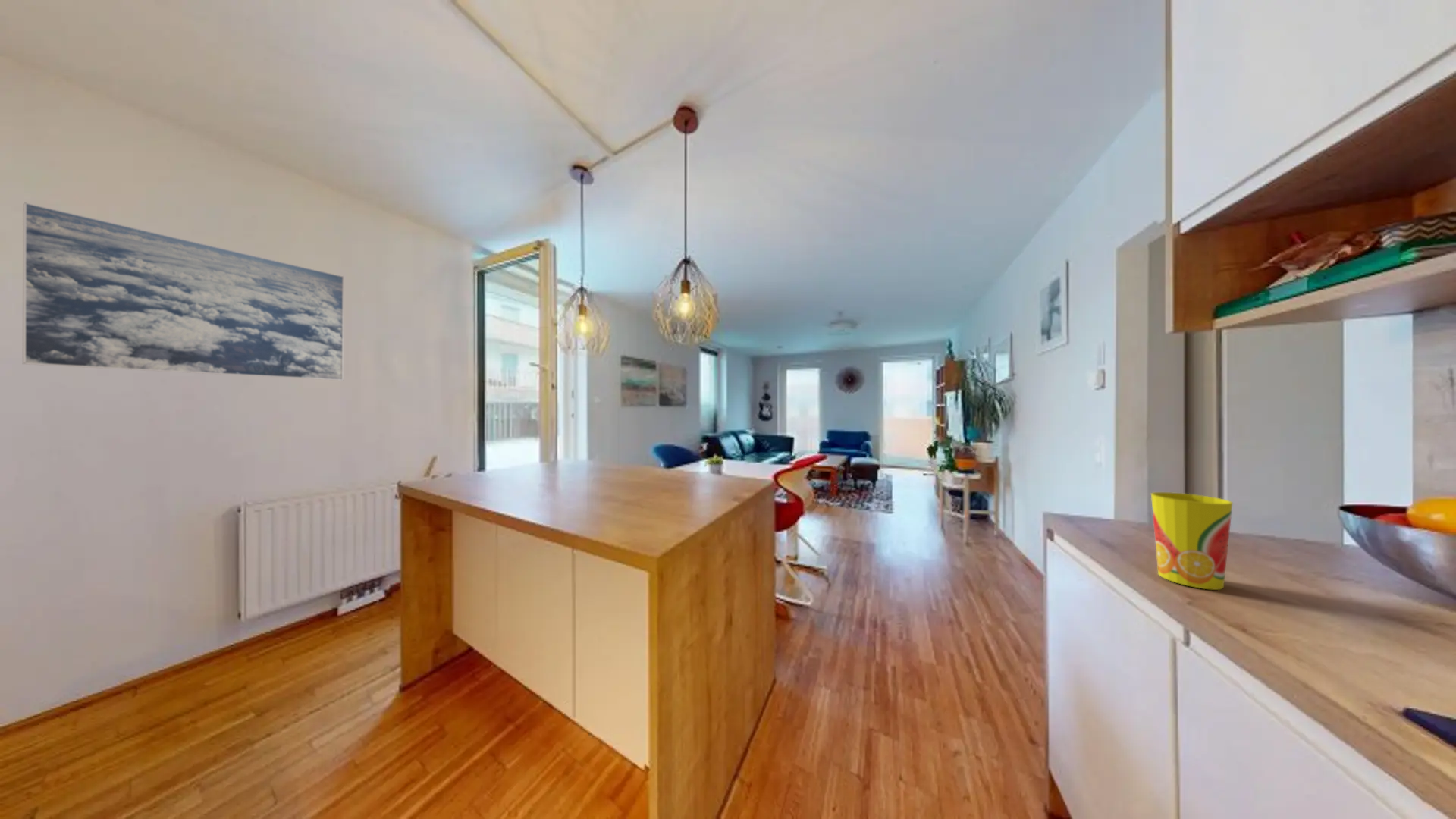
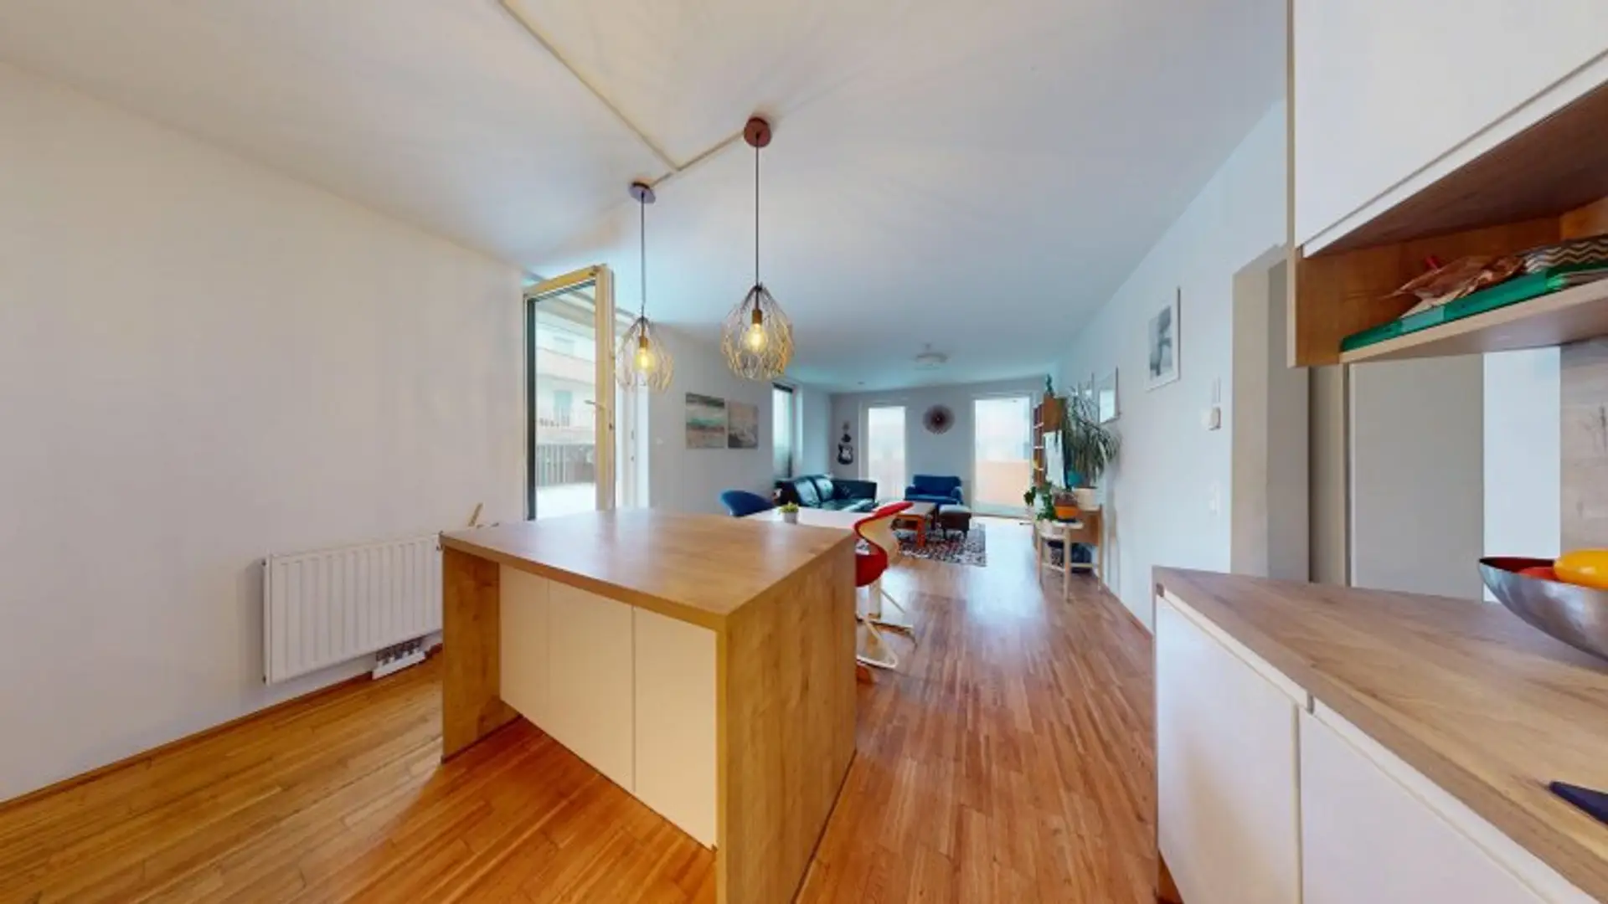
- cup (1189, 538)
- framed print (217, 310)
